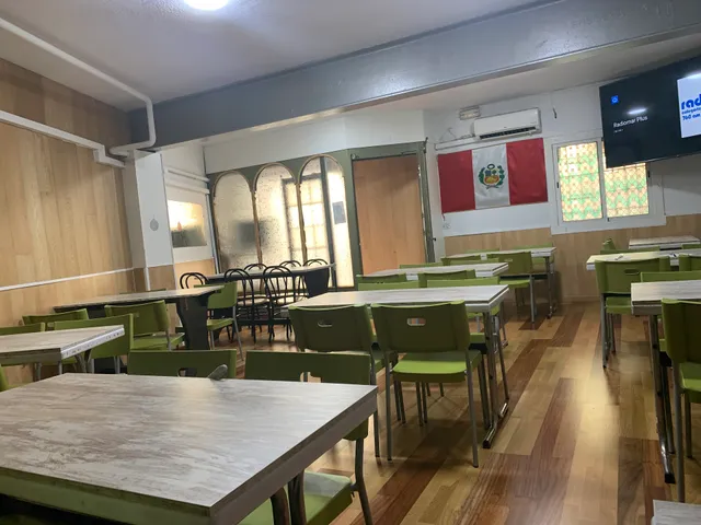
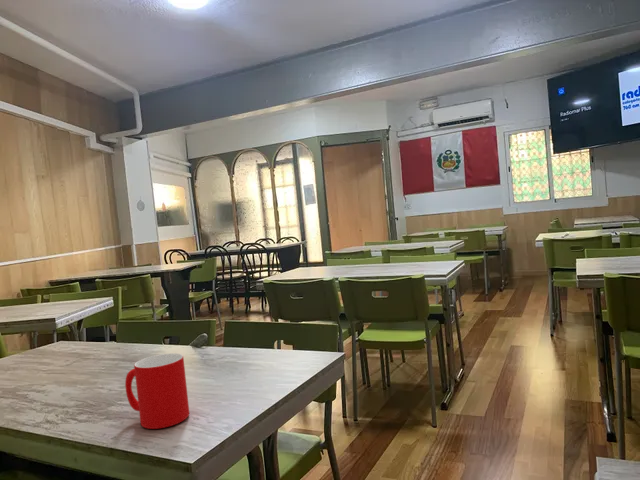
+ cup (154, 389)
